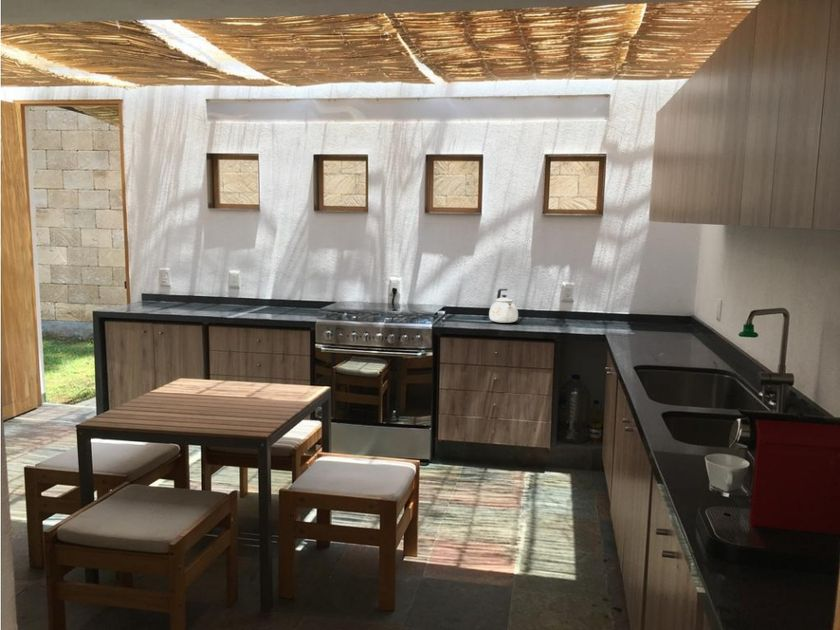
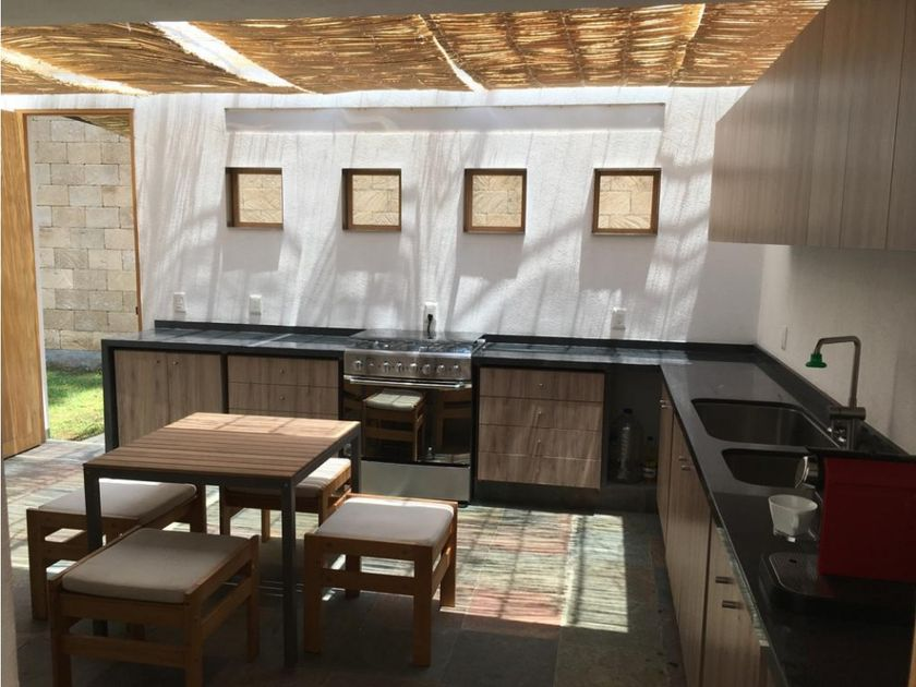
- kettle (504, 305)
